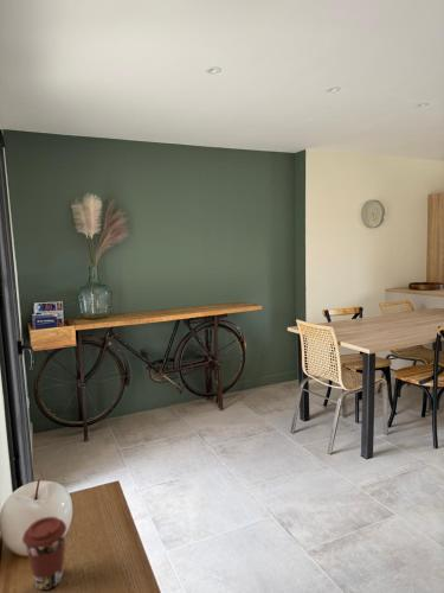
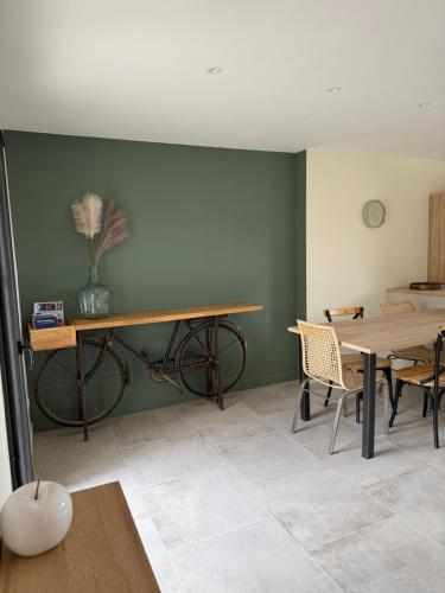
- coffee cup (46, 553)
